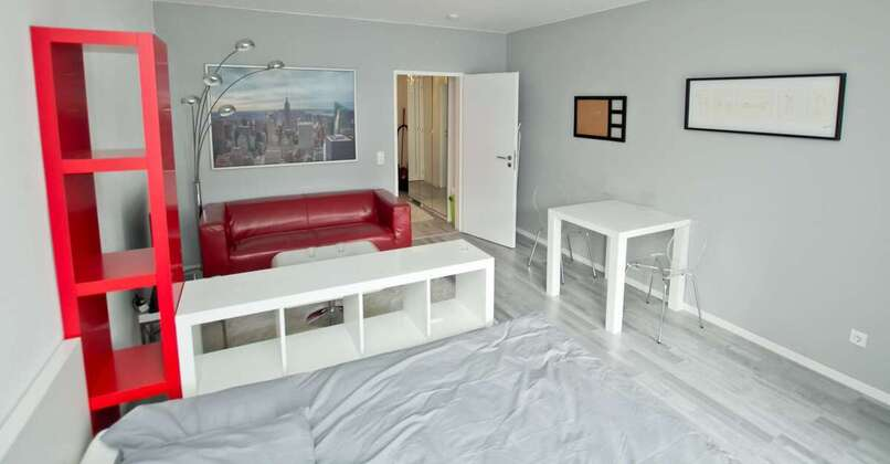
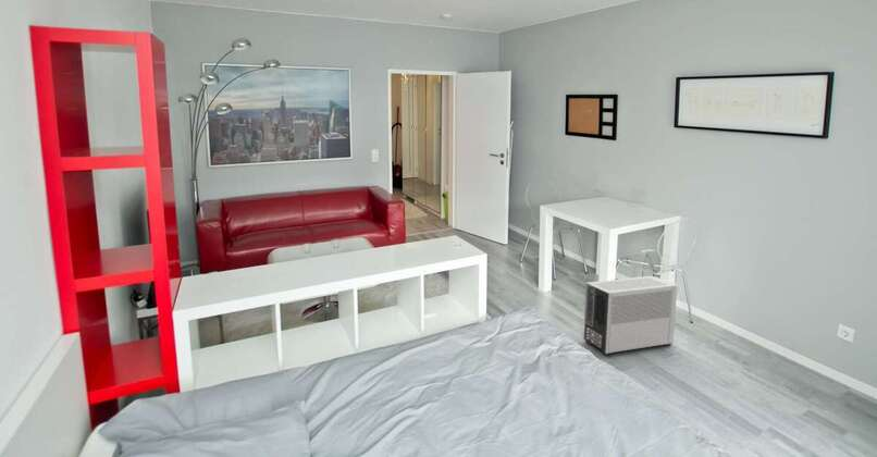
+ air purifier (630, 313)
